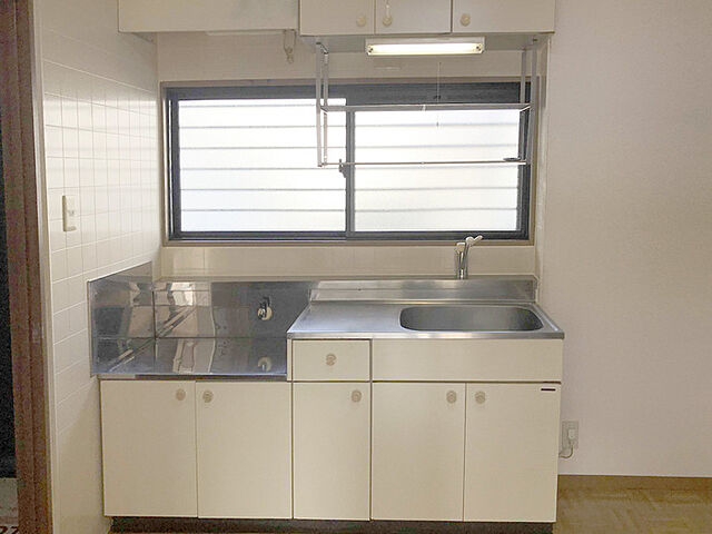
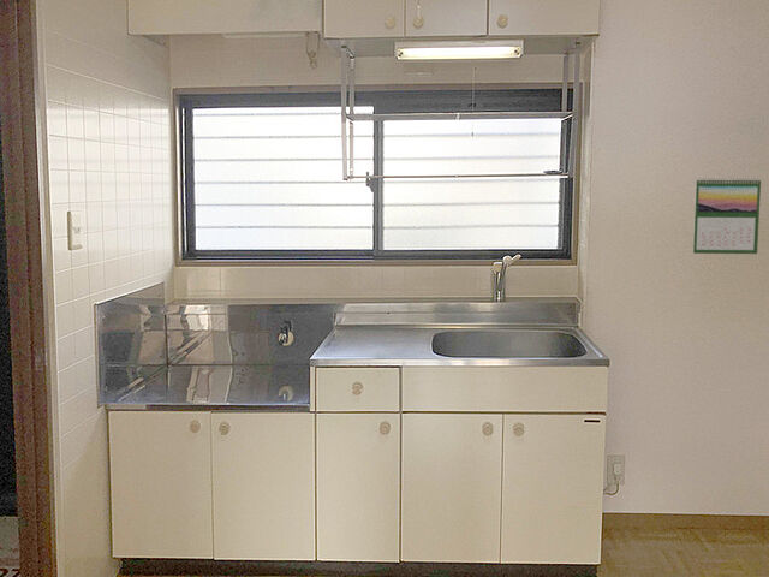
+ calendar (726, 215)
